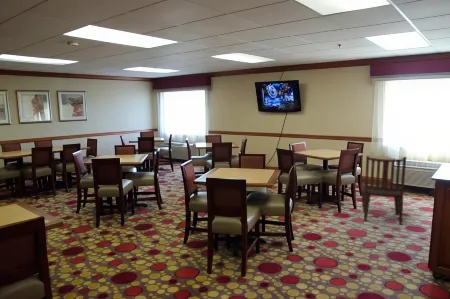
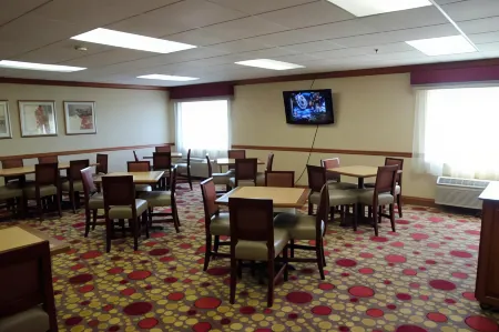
- dining chair (382, 186)
